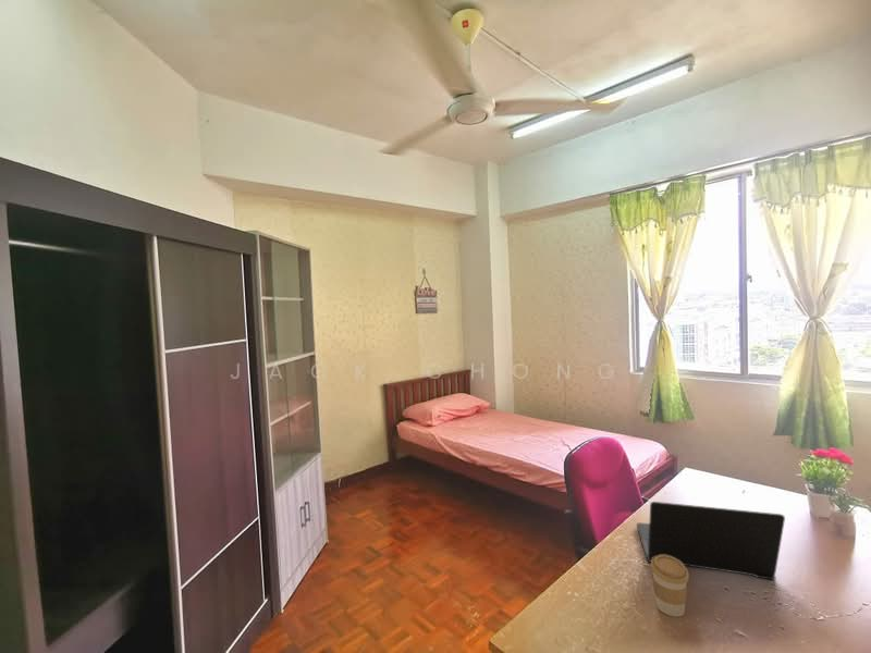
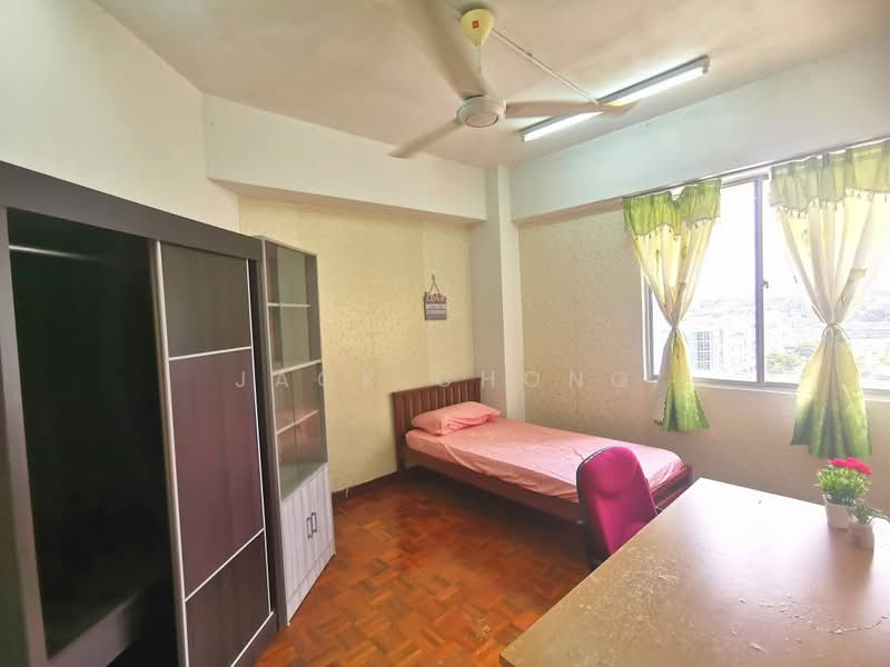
- laptop (699, 520)
- coffee cup (670, 584)
